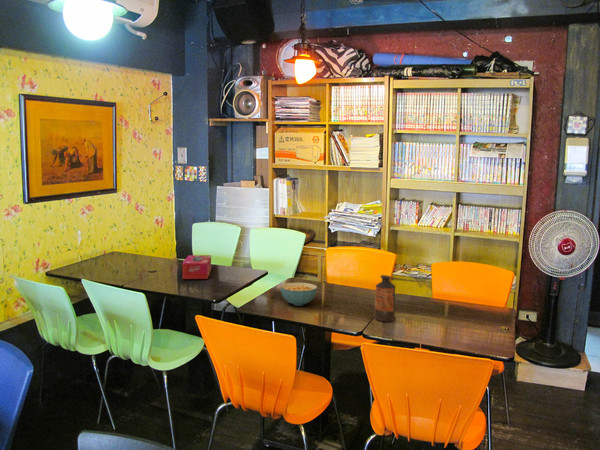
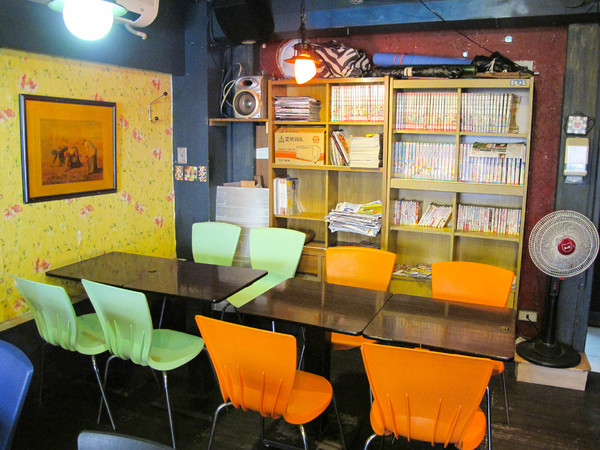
- bottle (385, 297)
- tissue box (197, 266)
- cereal bowl (298, 295)
